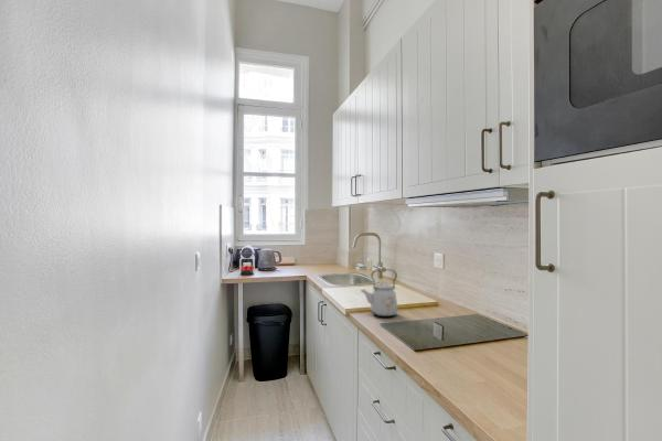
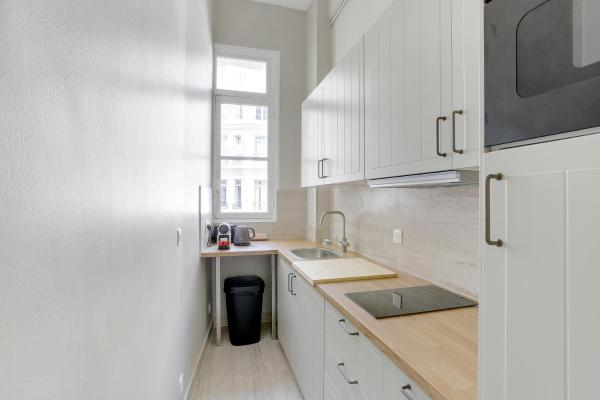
- kettle (378, 291)
